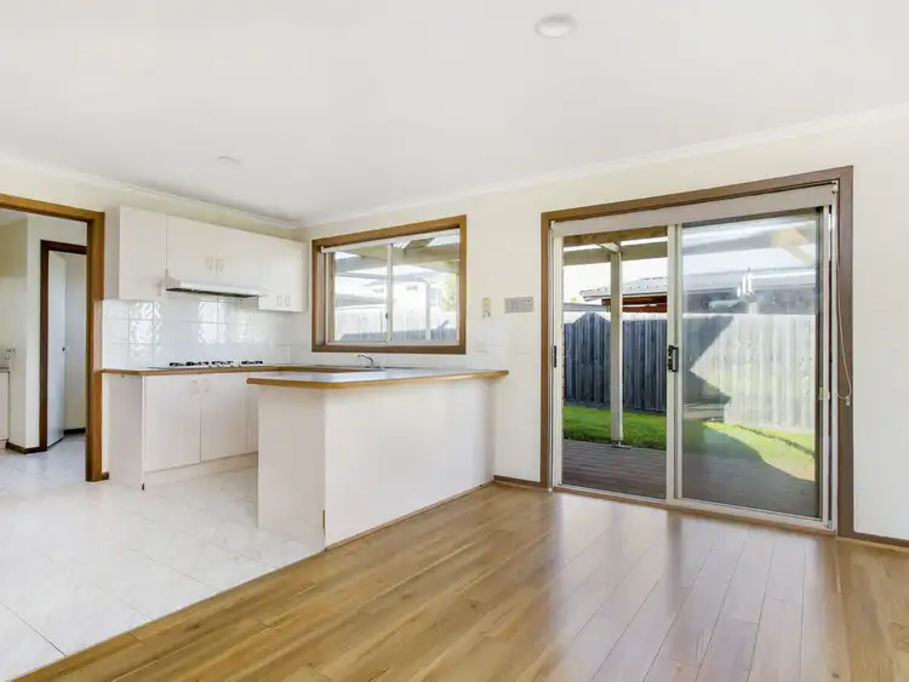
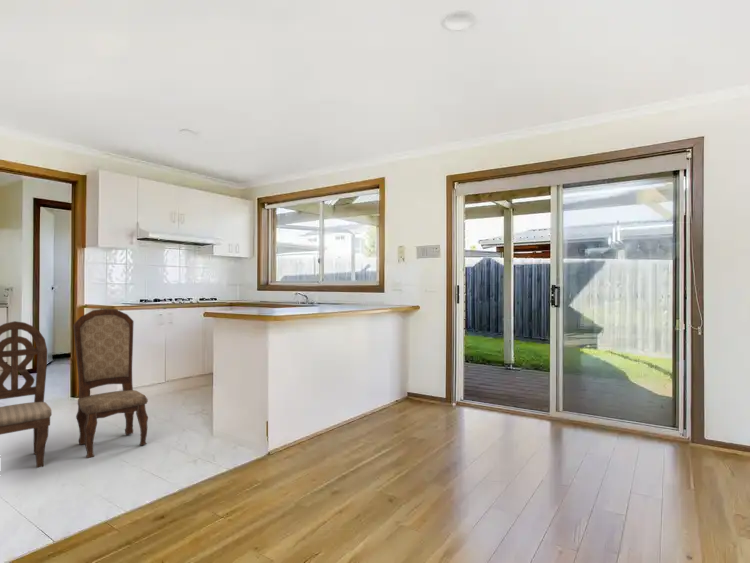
+ dining chair (78, 379)
